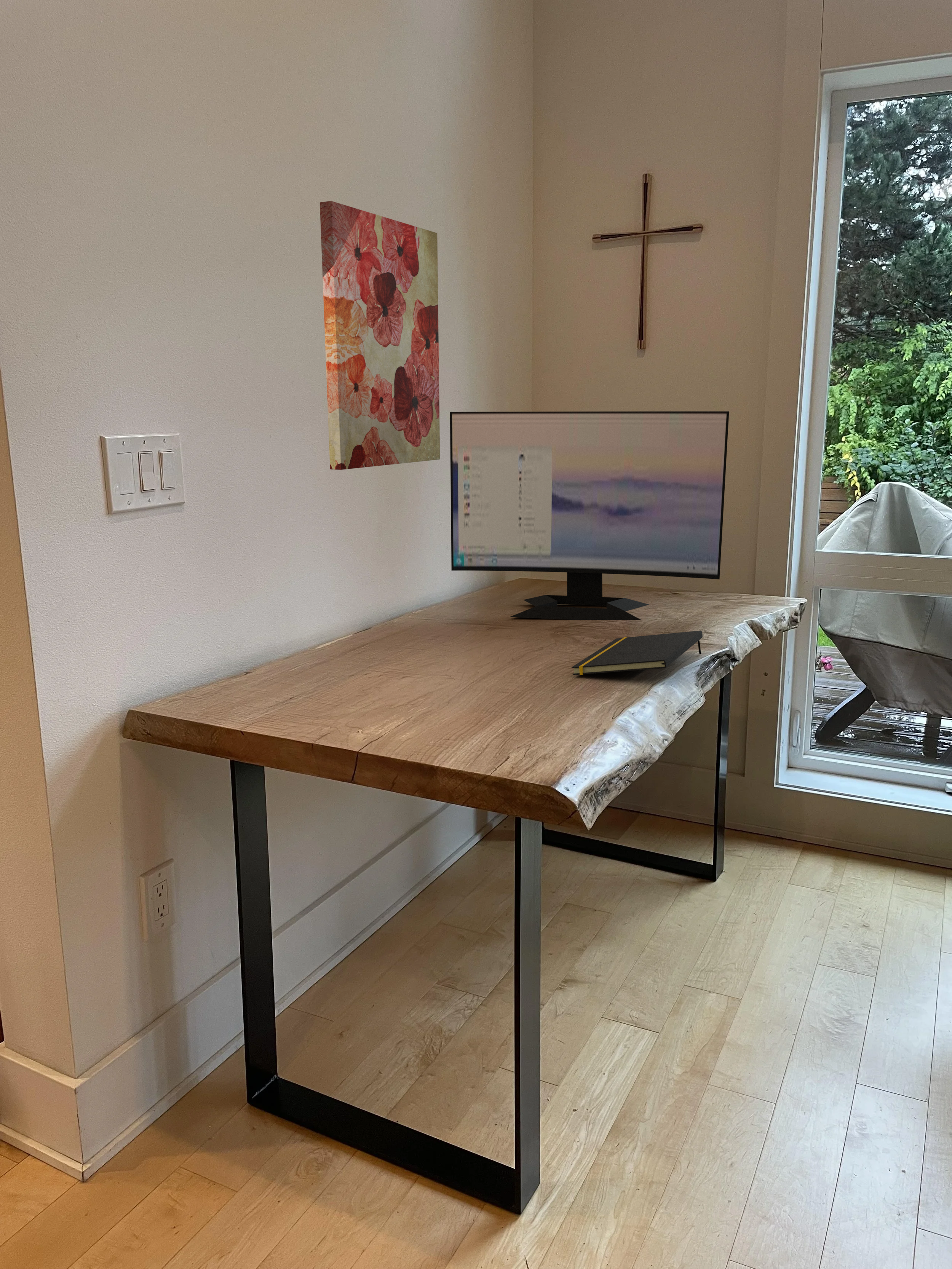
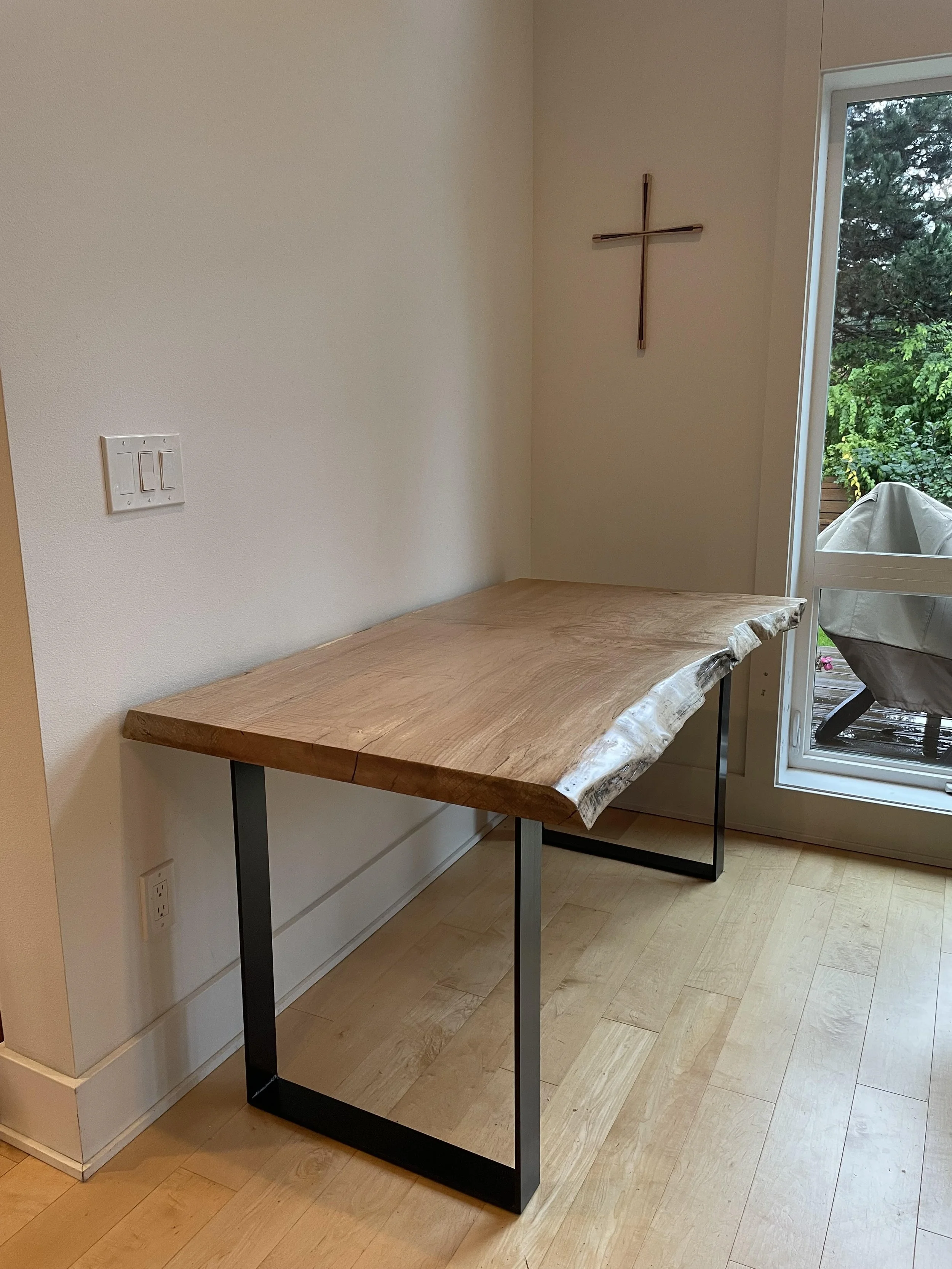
- notepad (639, 652)
- wall art (386, 345)
- computer monitor (584, 513)
